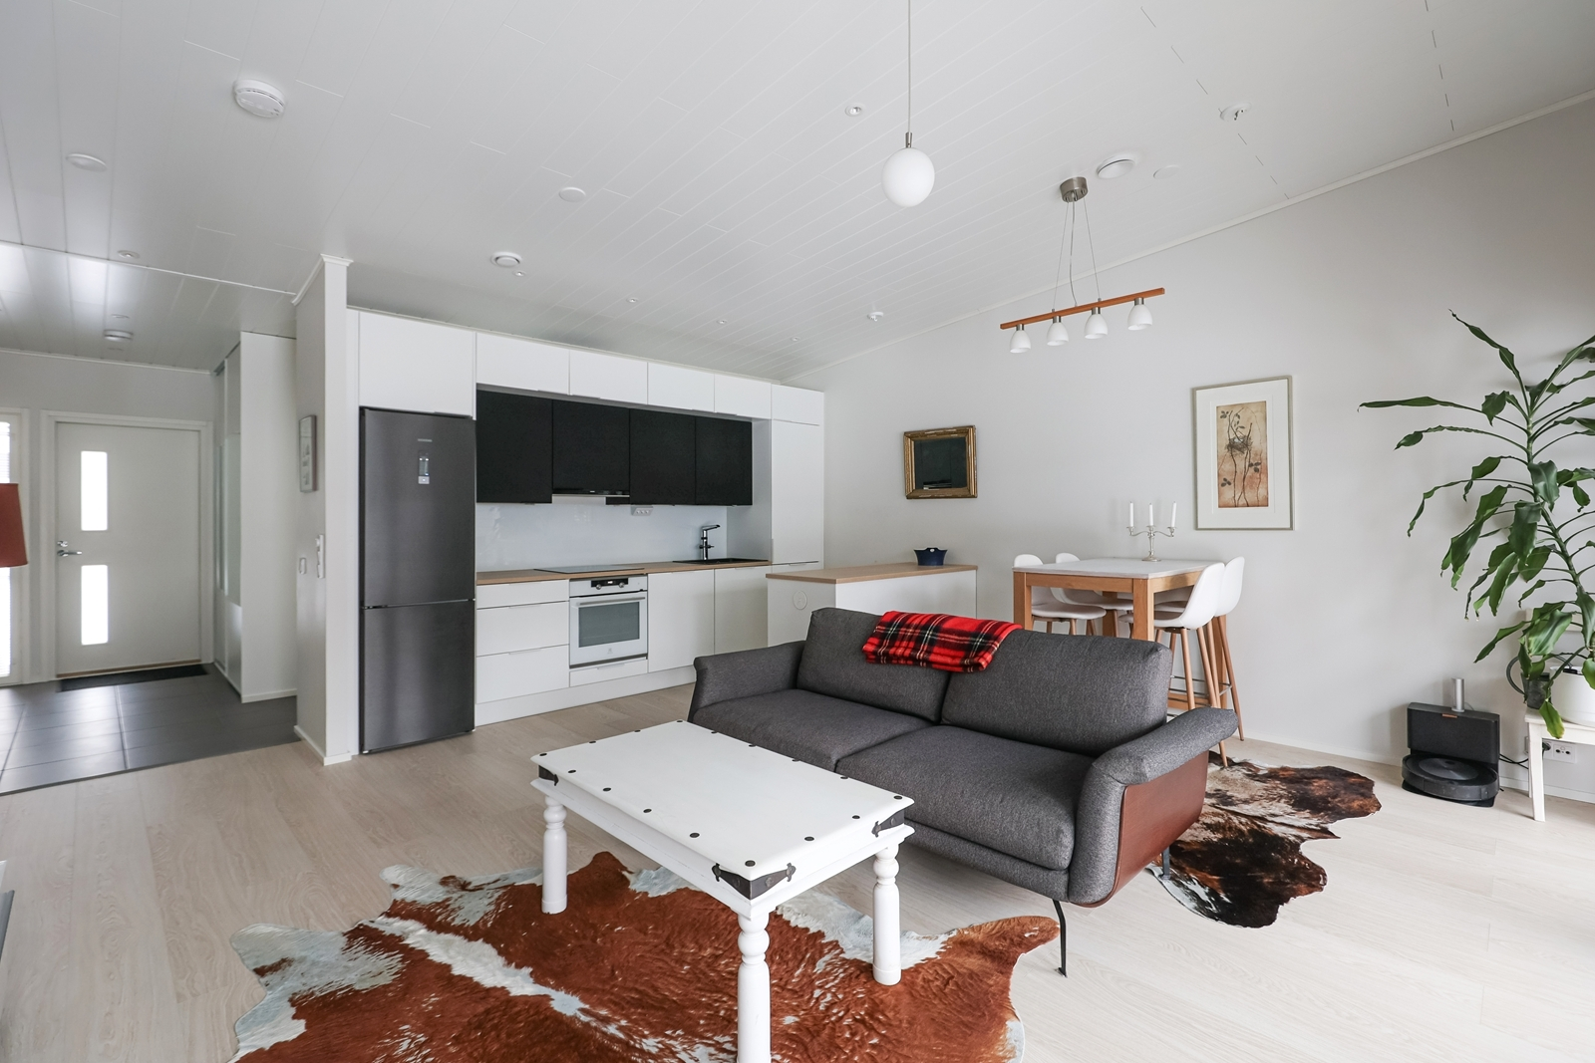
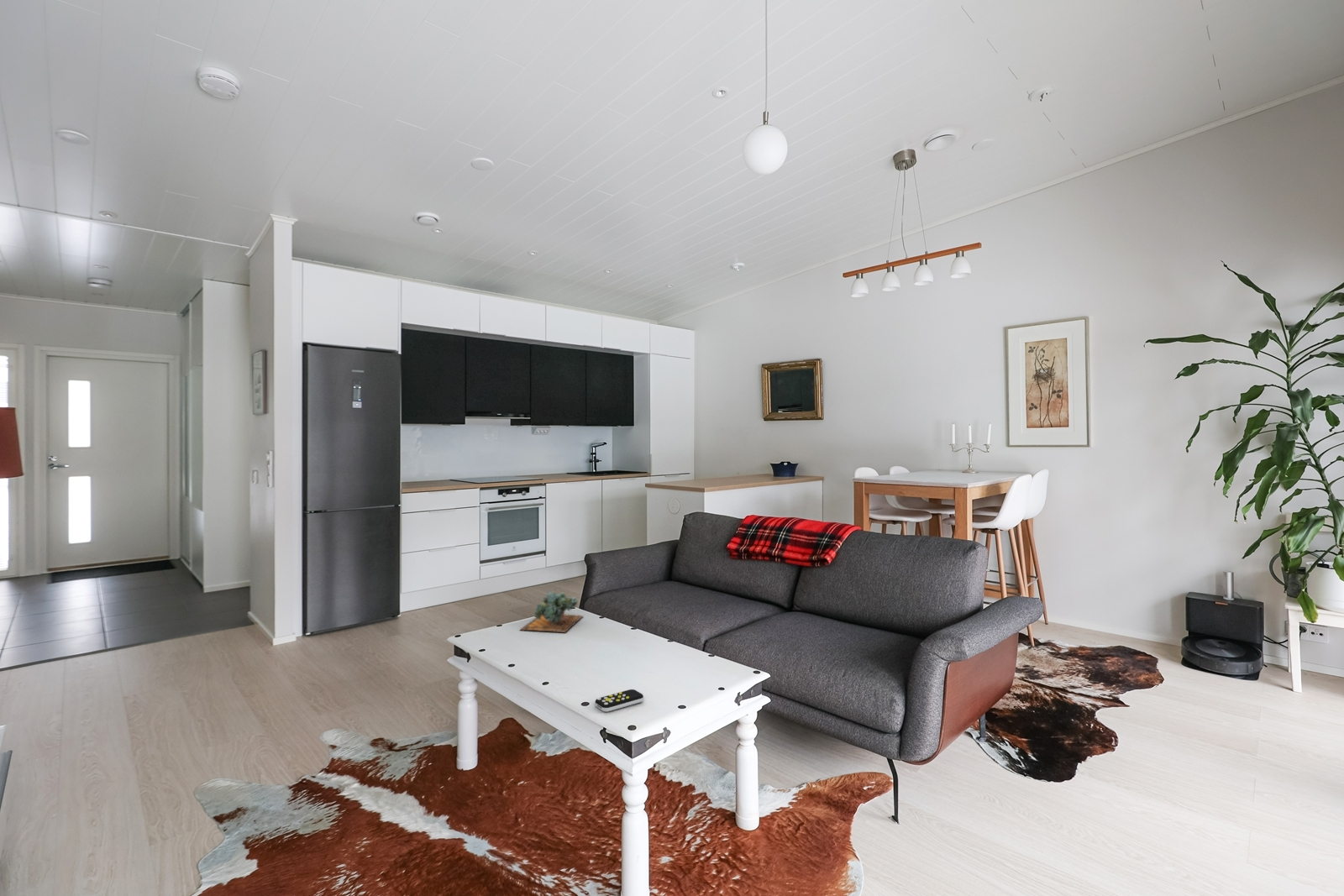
+ remote control (619, 700)
+ succulent plant (552, 606)
